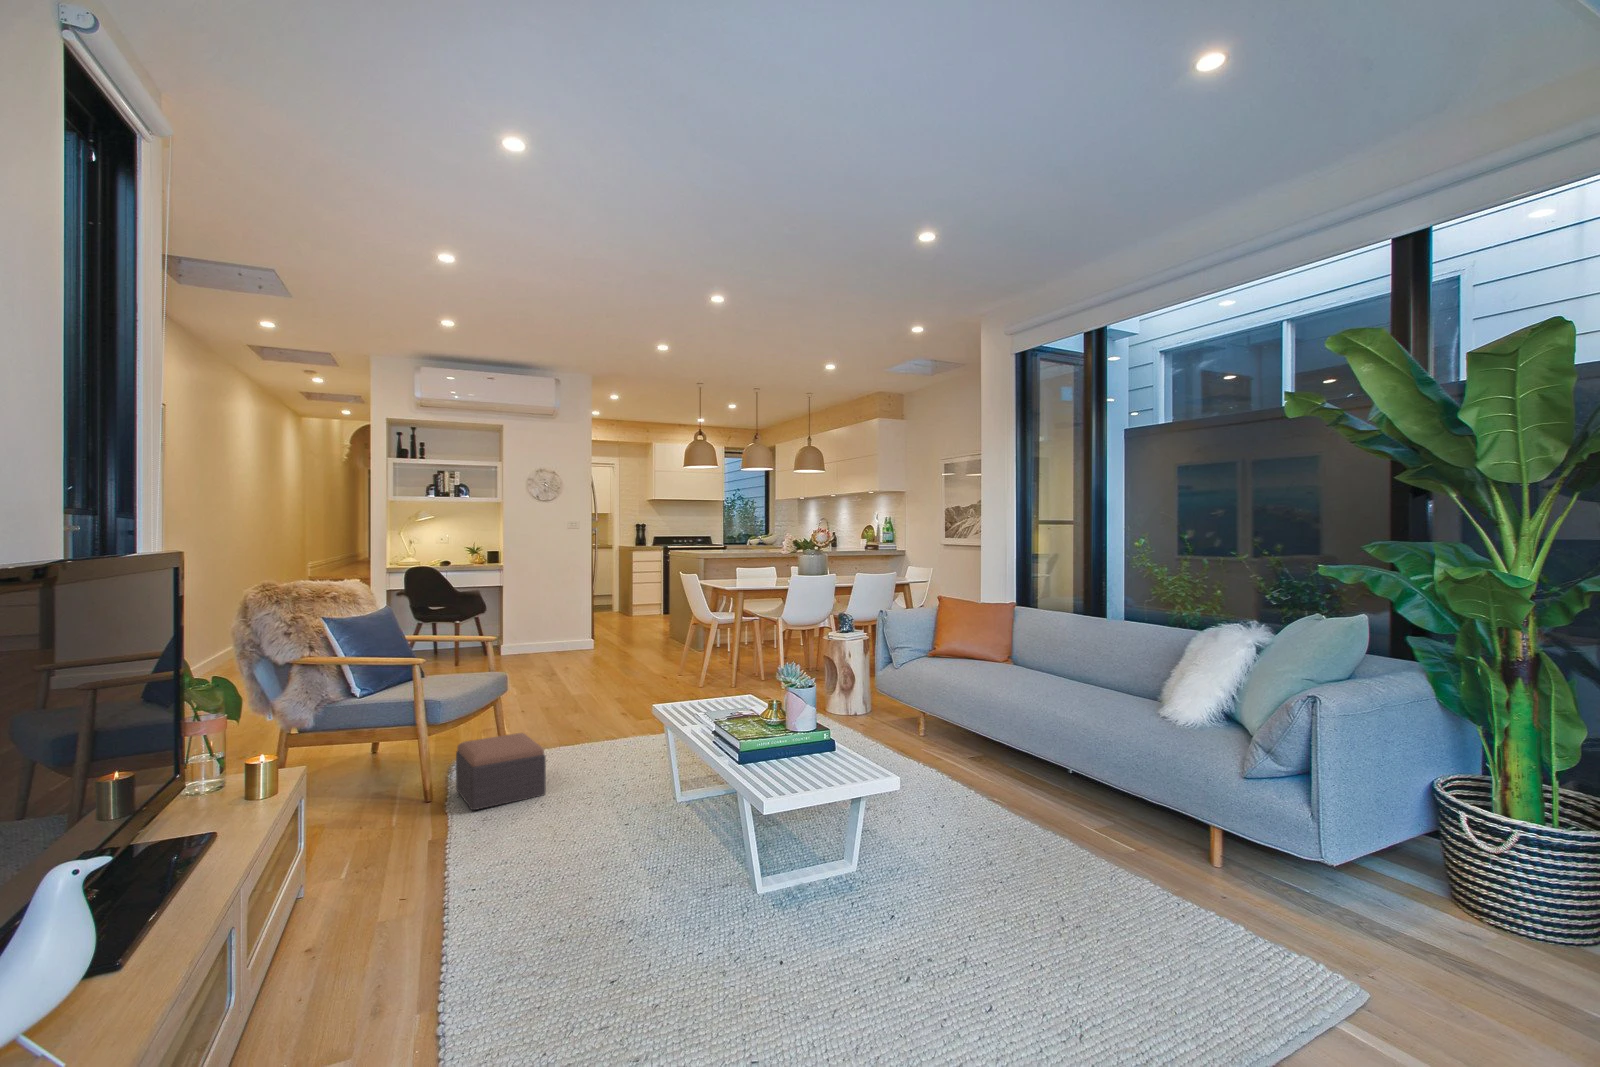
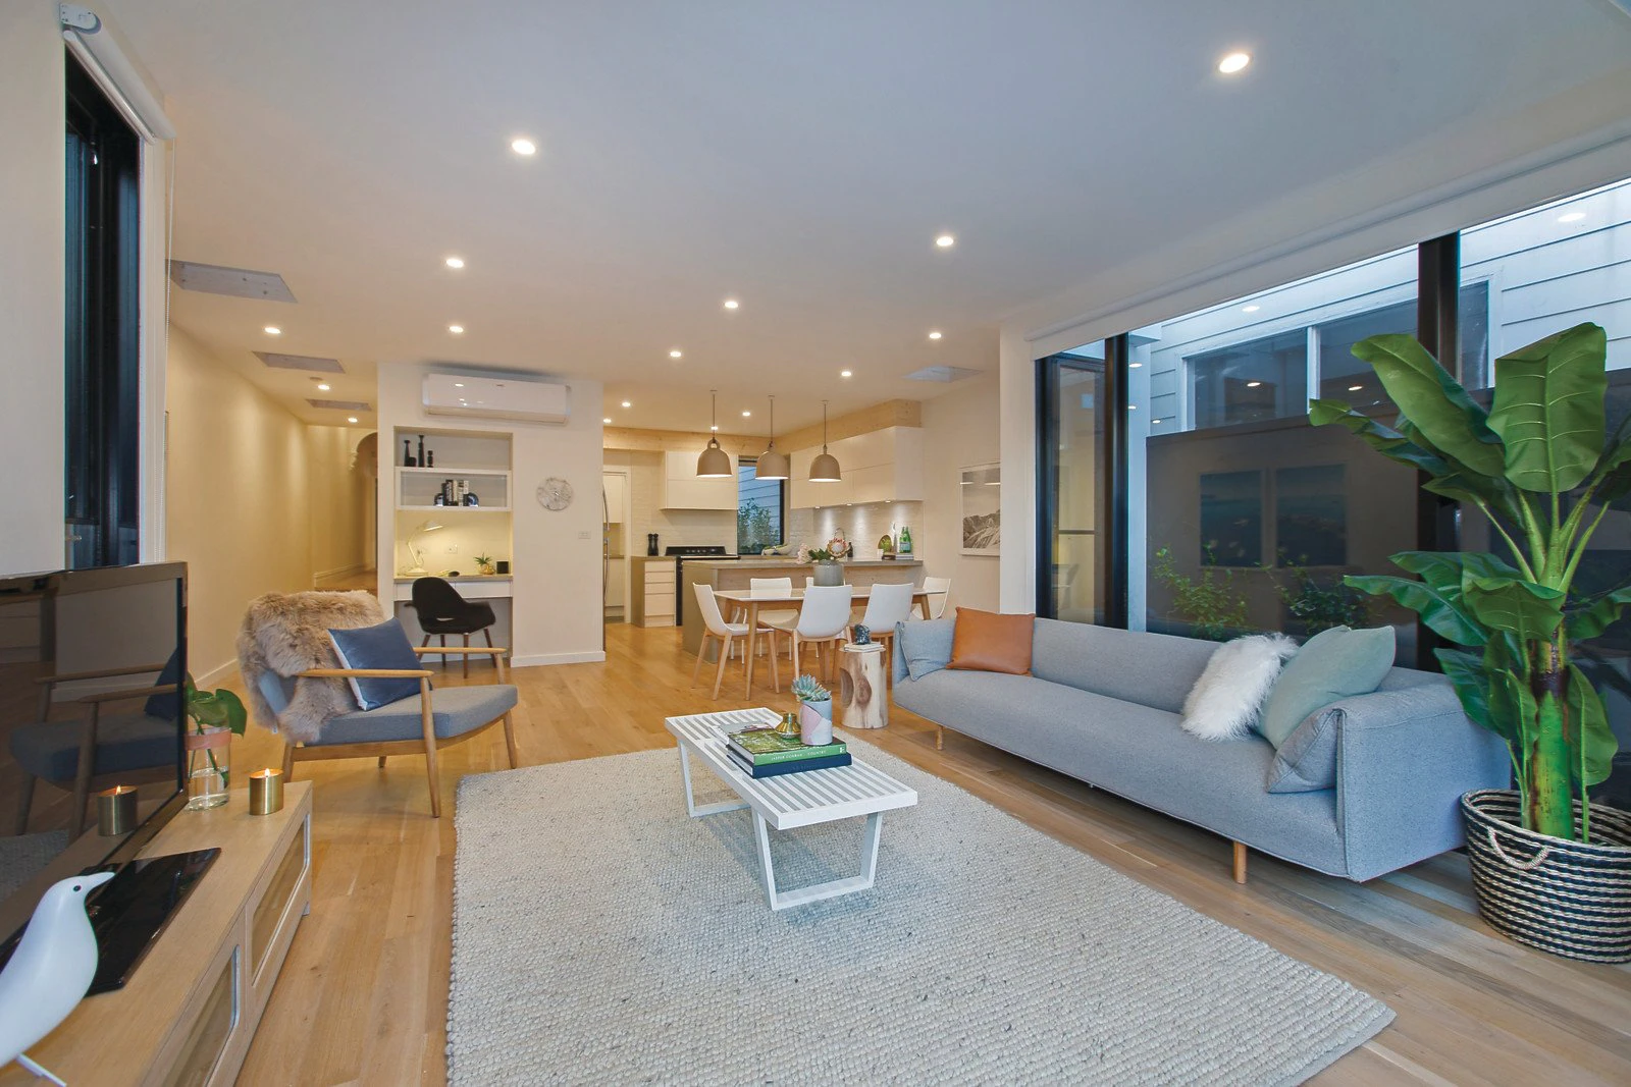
- footstool (500, 767)
